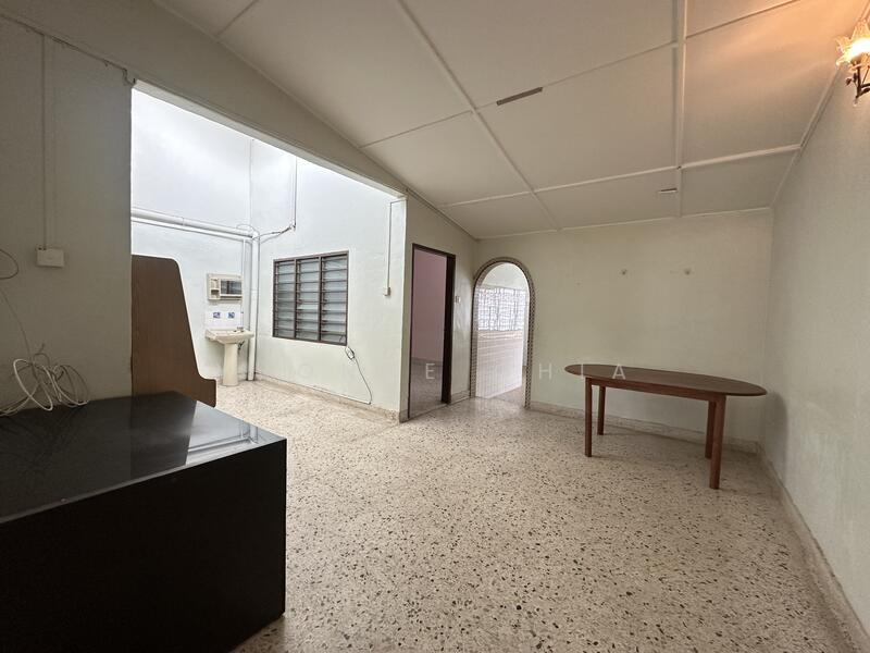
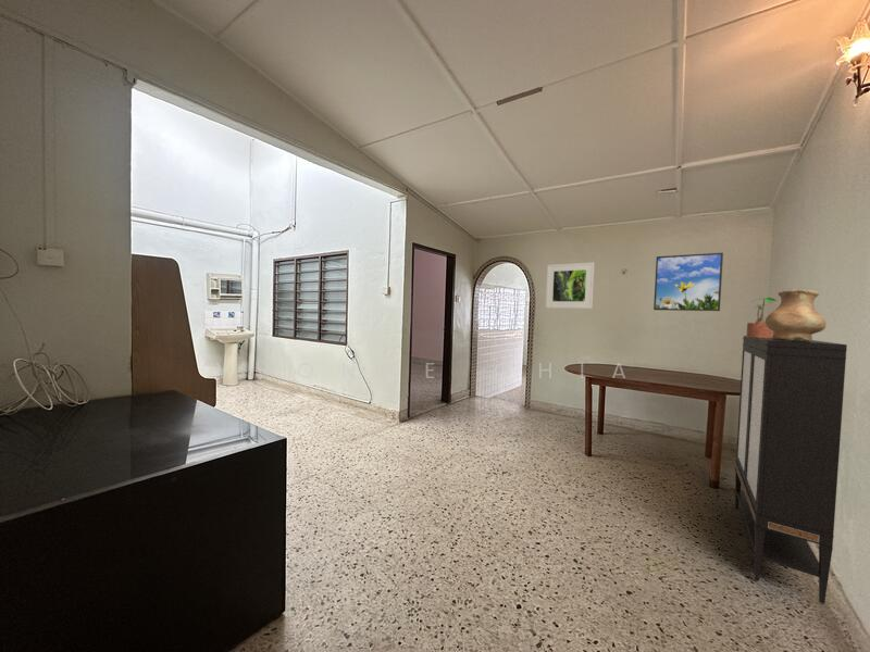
+ vase (794, 315)
+ storage cabinet (776, 443)
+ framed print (686, 283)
+ potted plant (762, 316)
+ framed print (569, 286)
